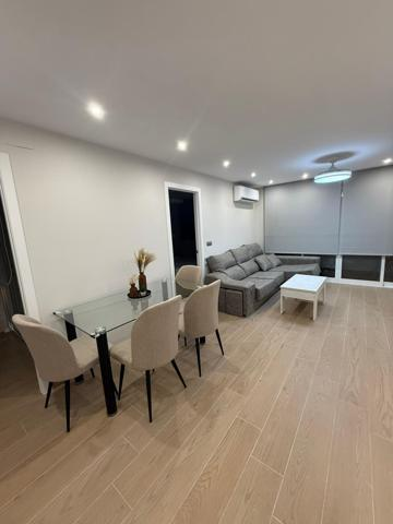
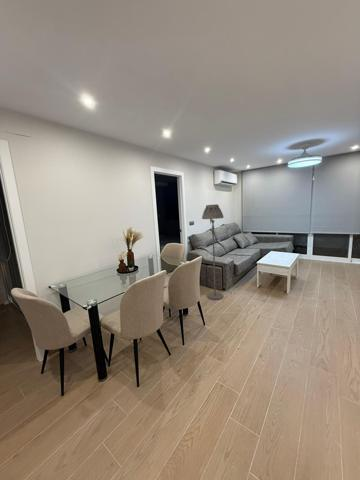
+ floor lamp (213, 252)
